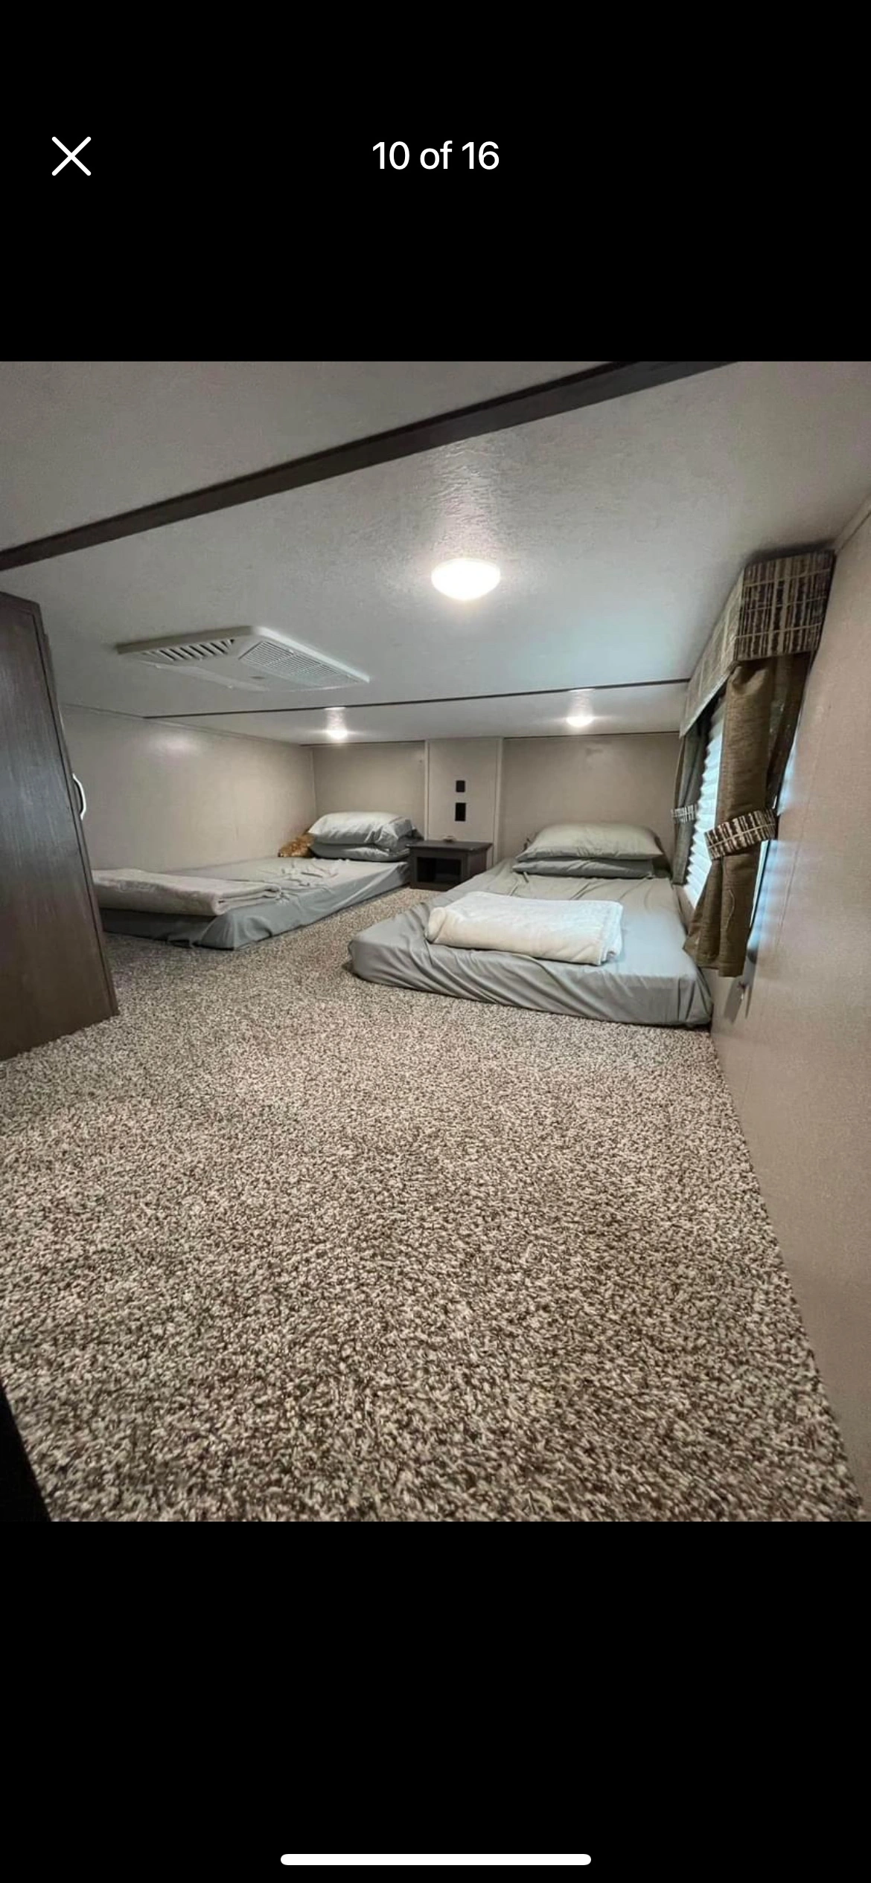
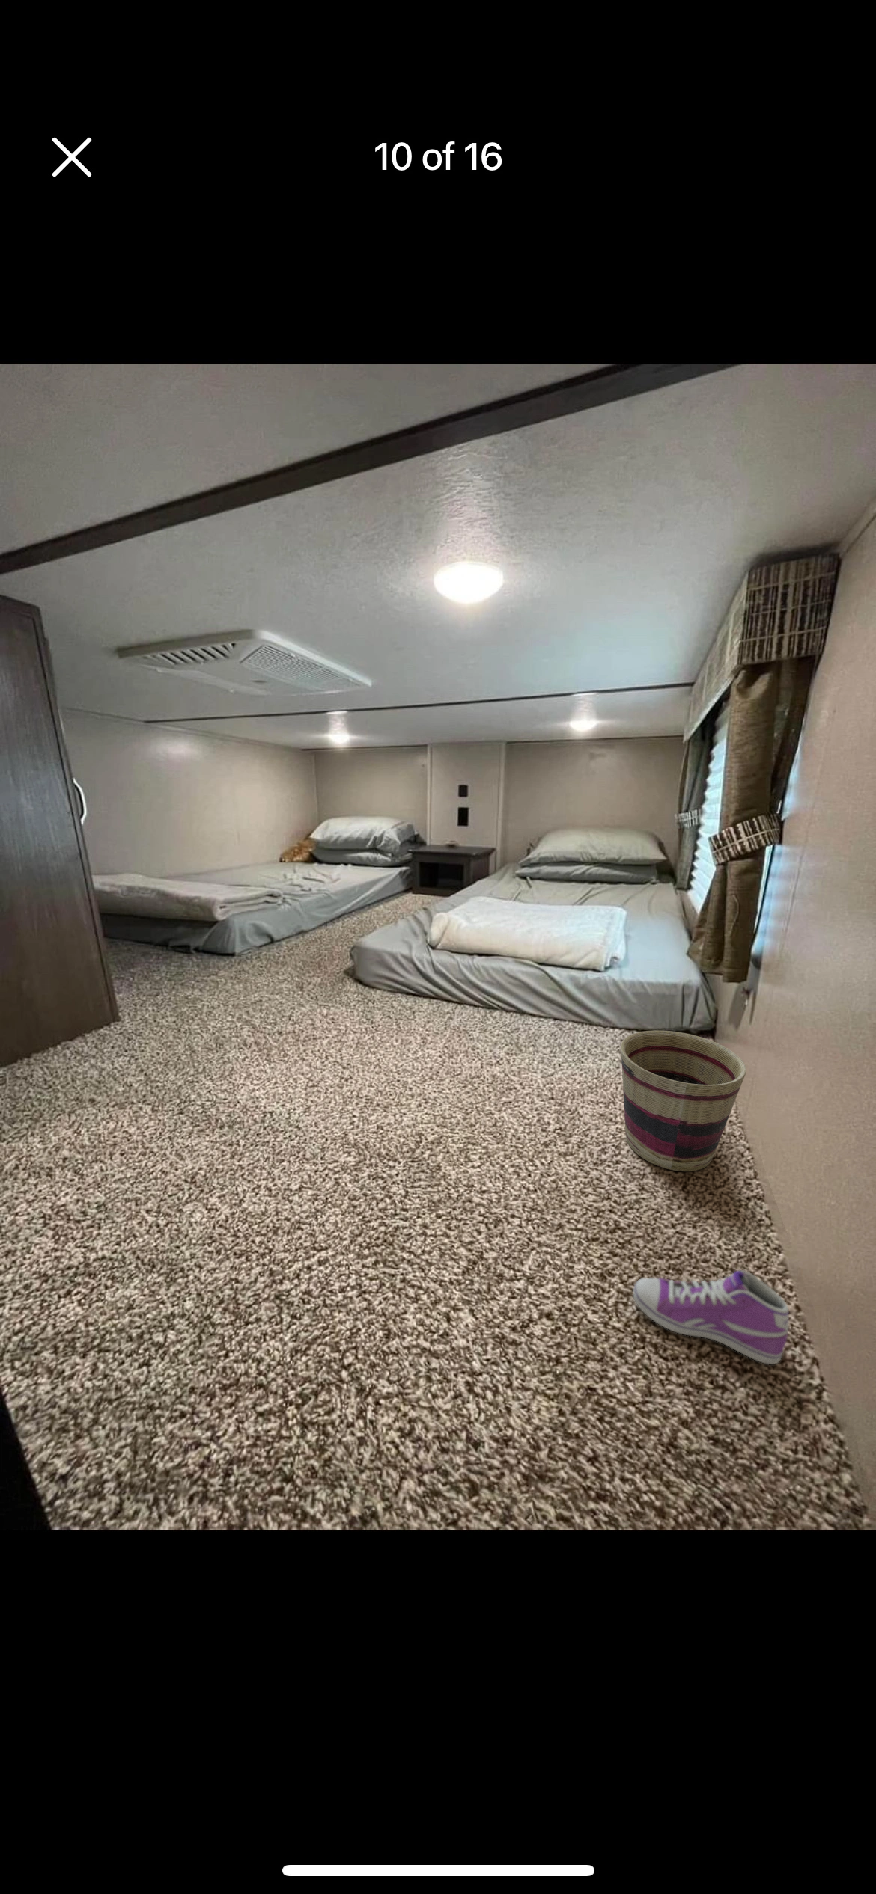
+ sneaker (708, 1294)
+ basket (674, 1100)
